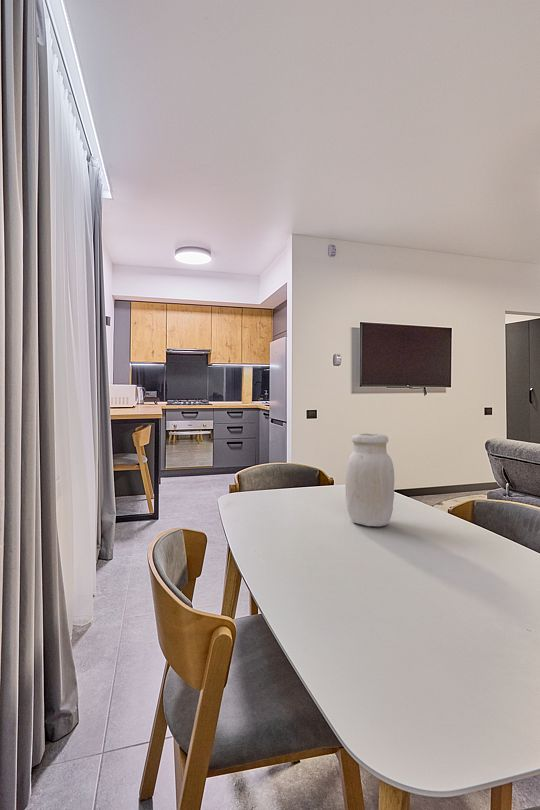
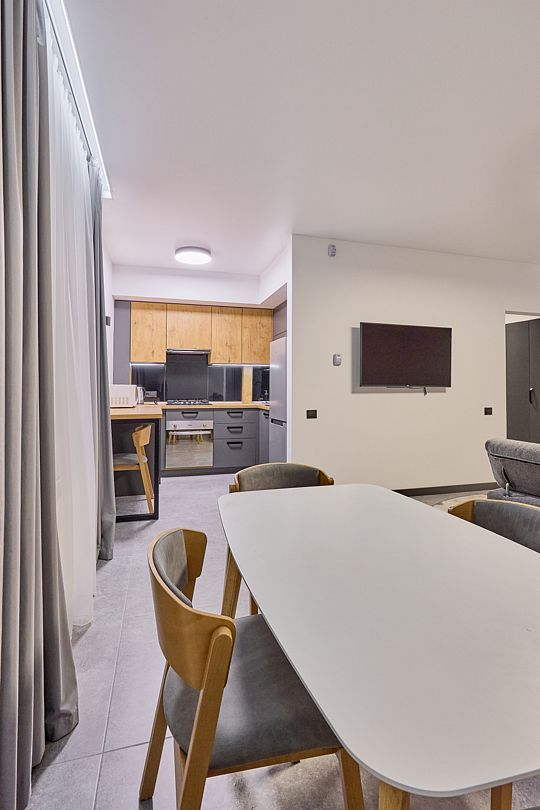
- jar (369, 478)
